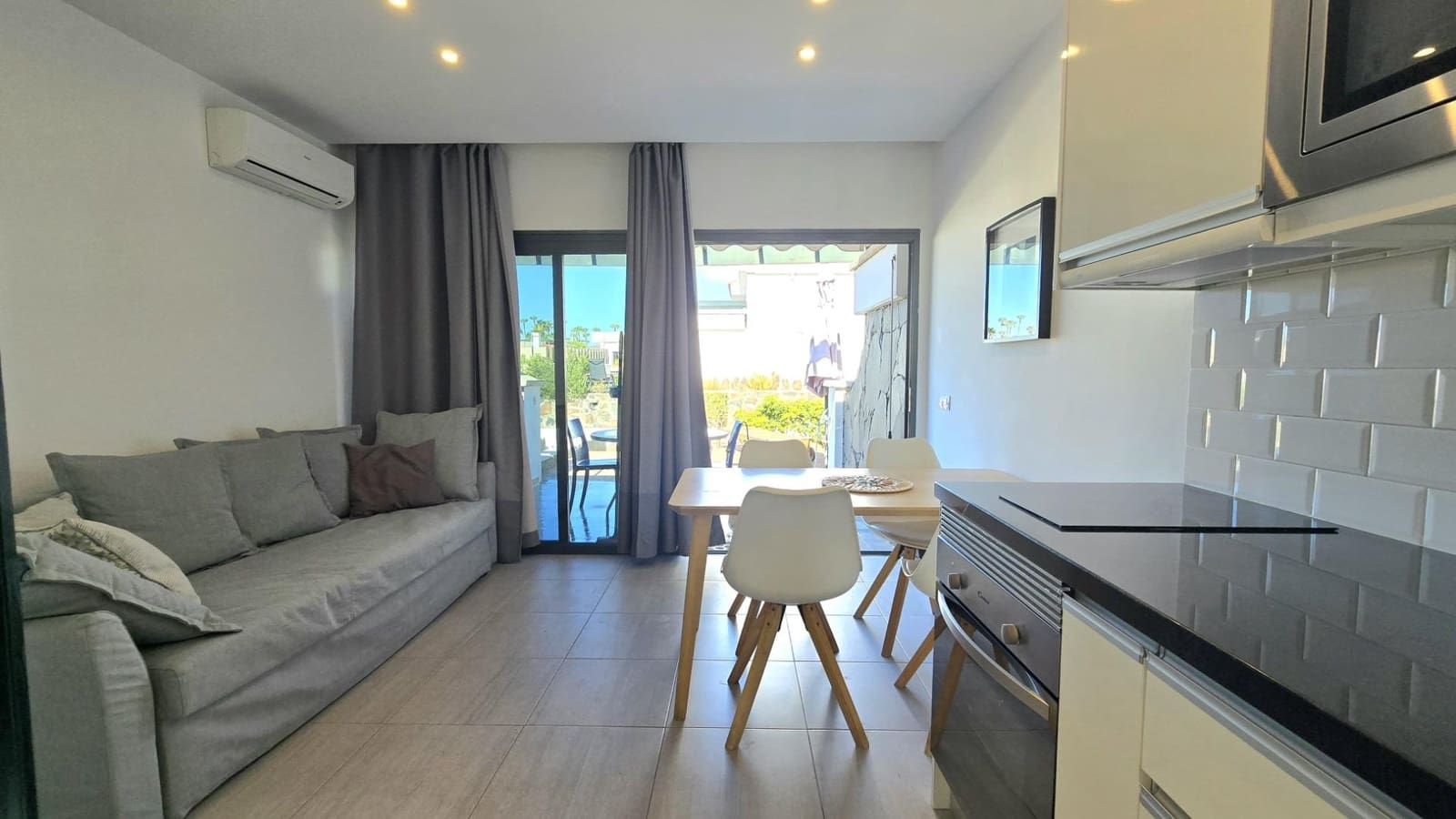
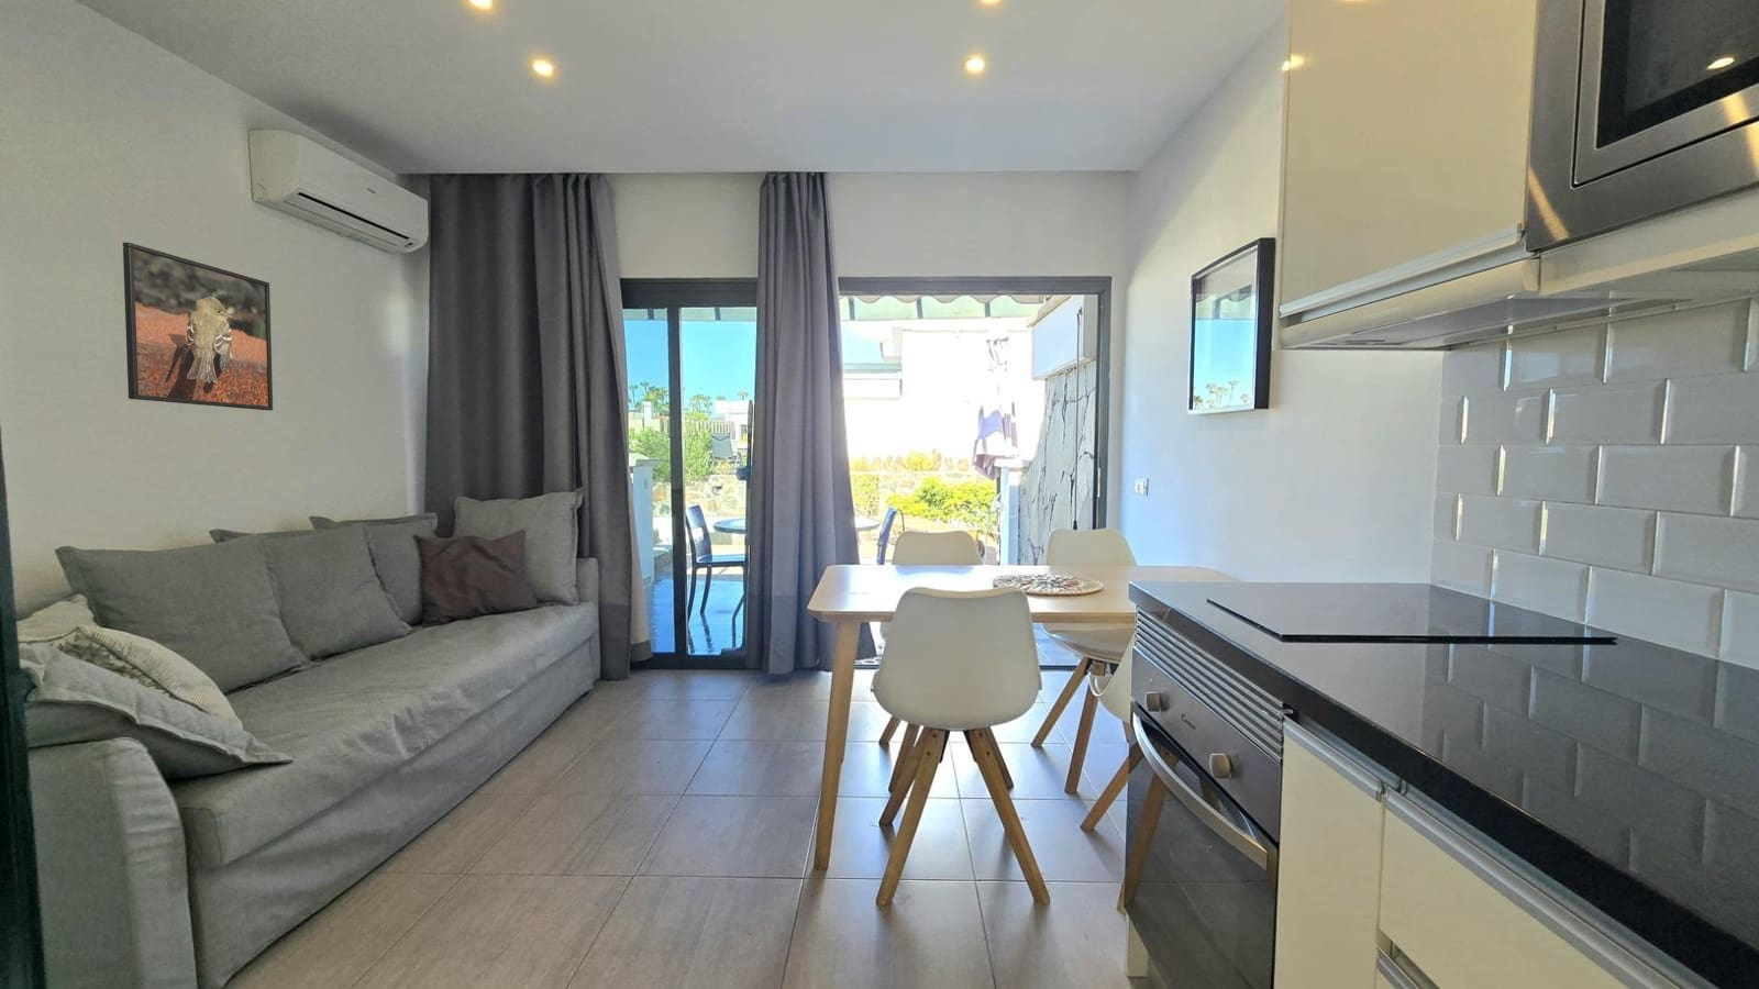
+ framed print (205, 336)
